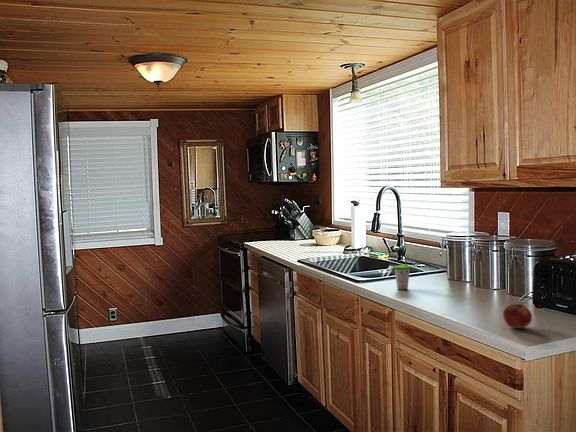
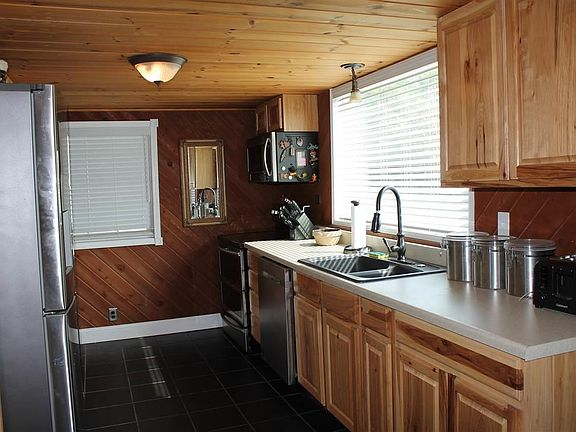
- cup (402, 272)
- fruit (517, 315)
